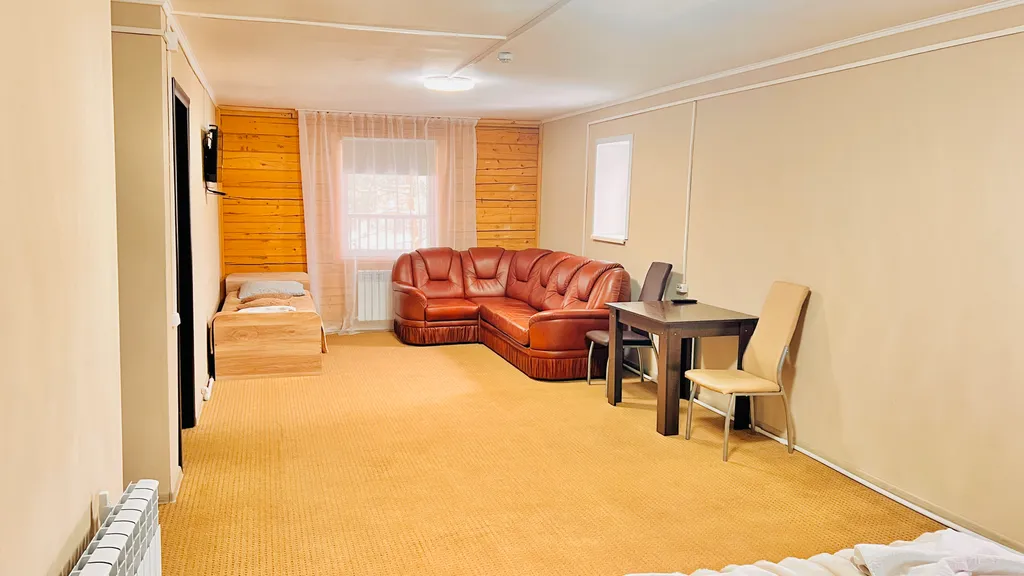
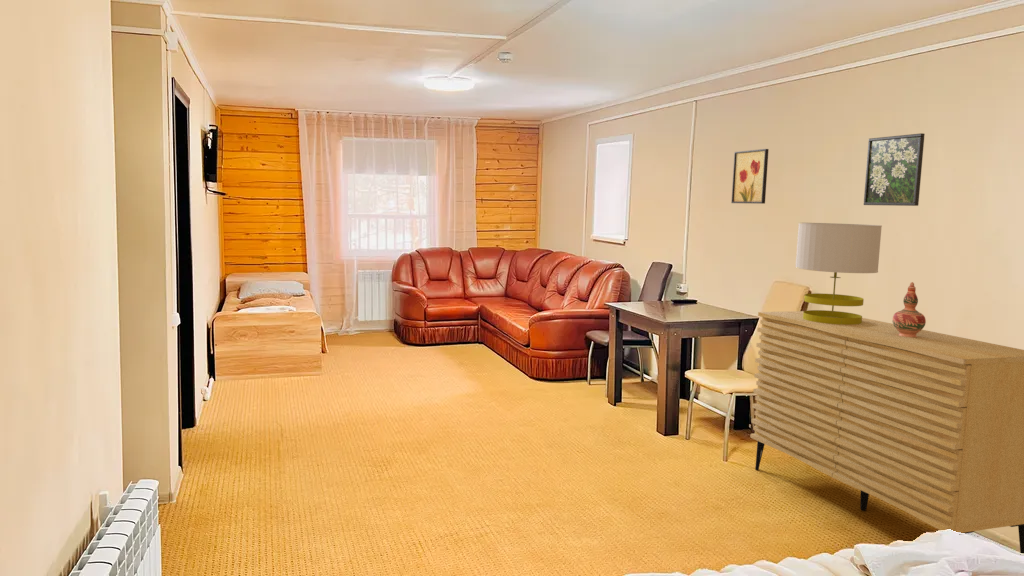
+ table lamp (835, 272)
+ decorative vase (909, 308)
+ wall art (750, 177)
+ dresser (875, 421)
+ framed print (892, 170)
